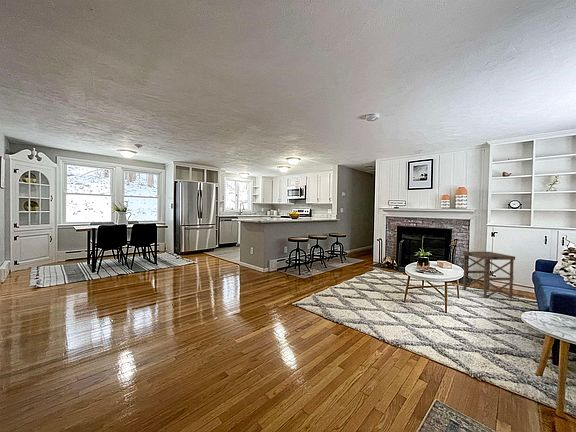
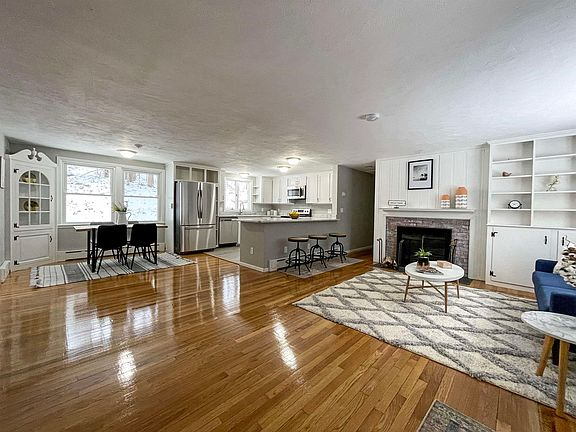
- side table (487, 273)
